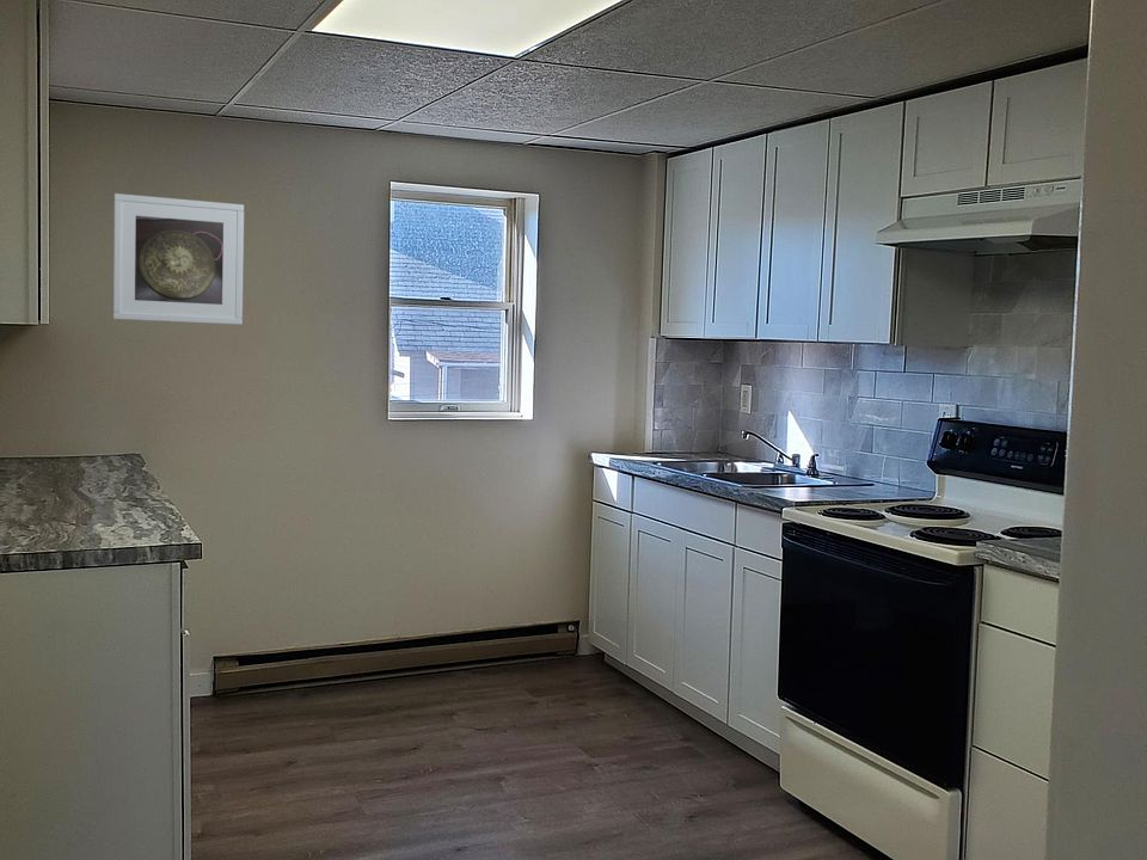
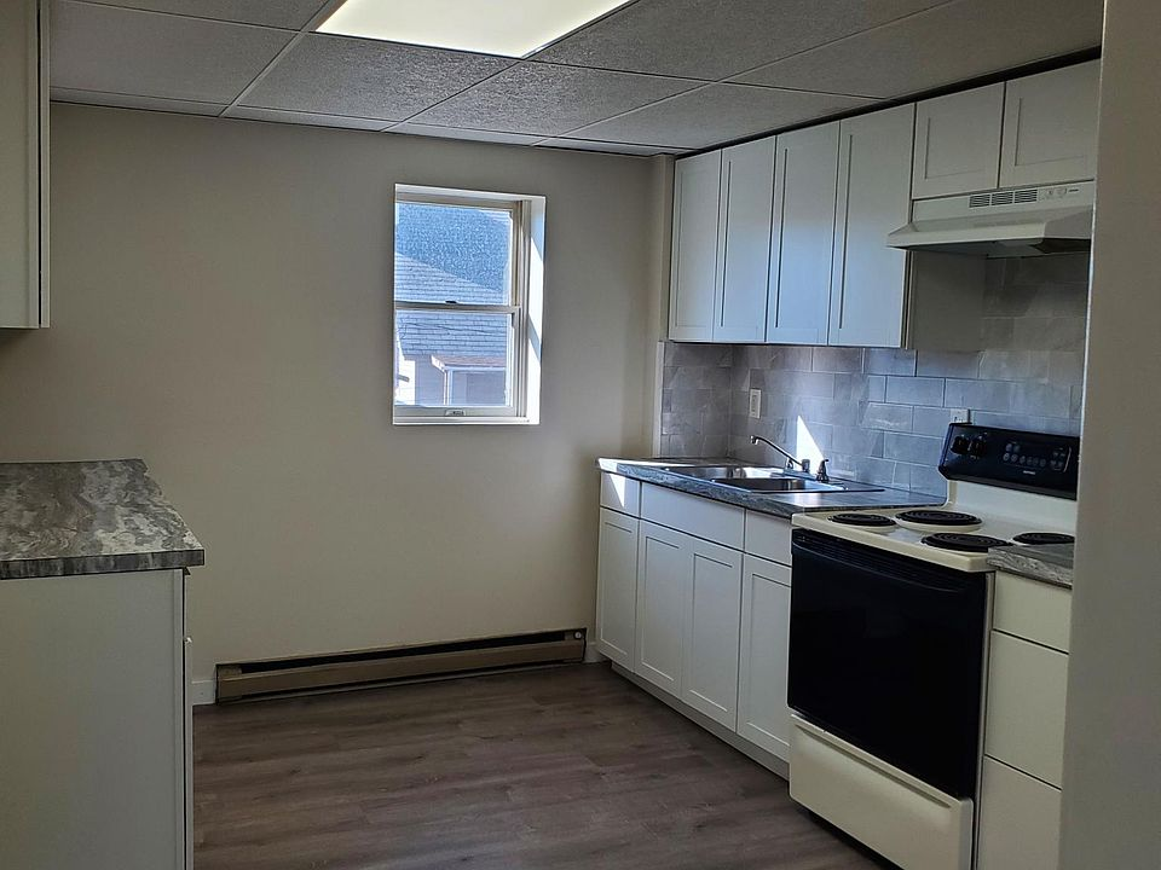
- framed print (179, 260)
